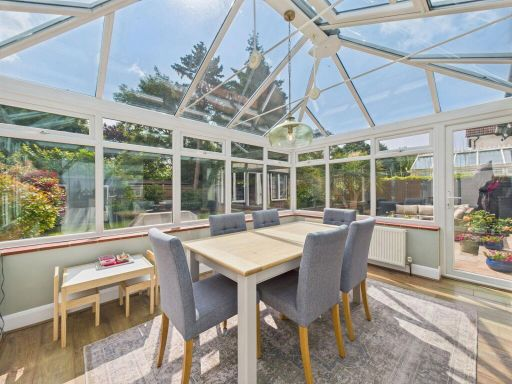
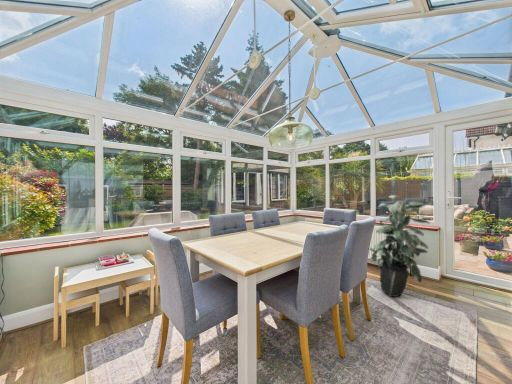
+ indoor plant (397, 245)
